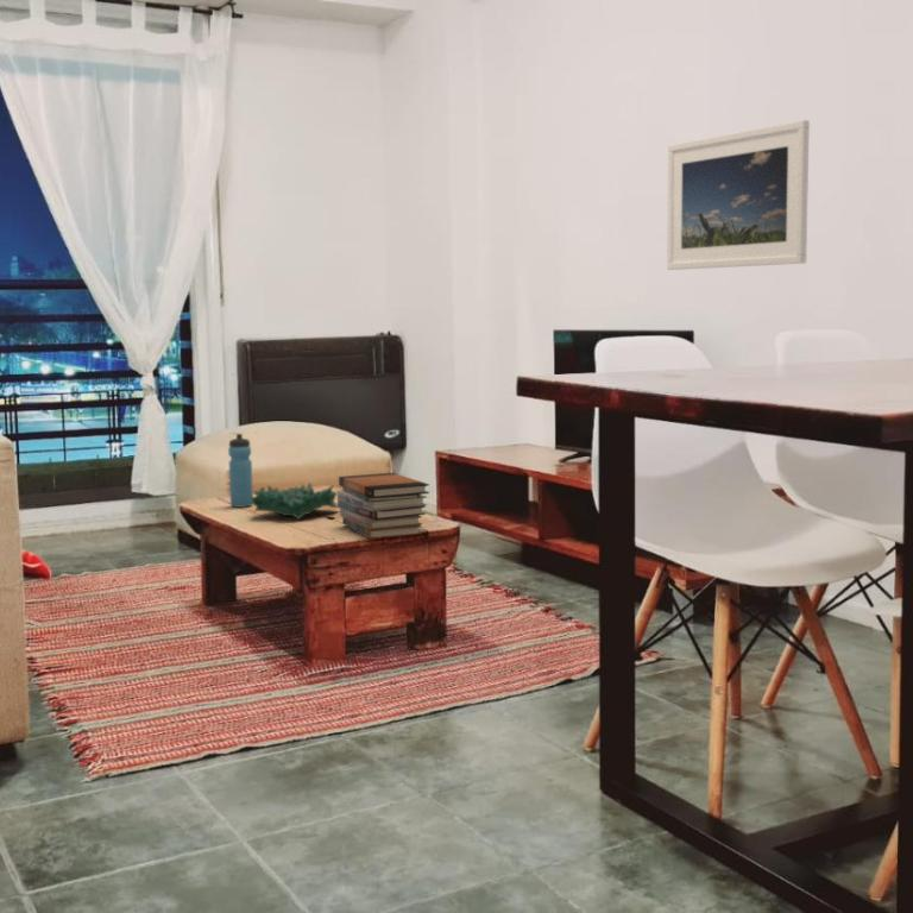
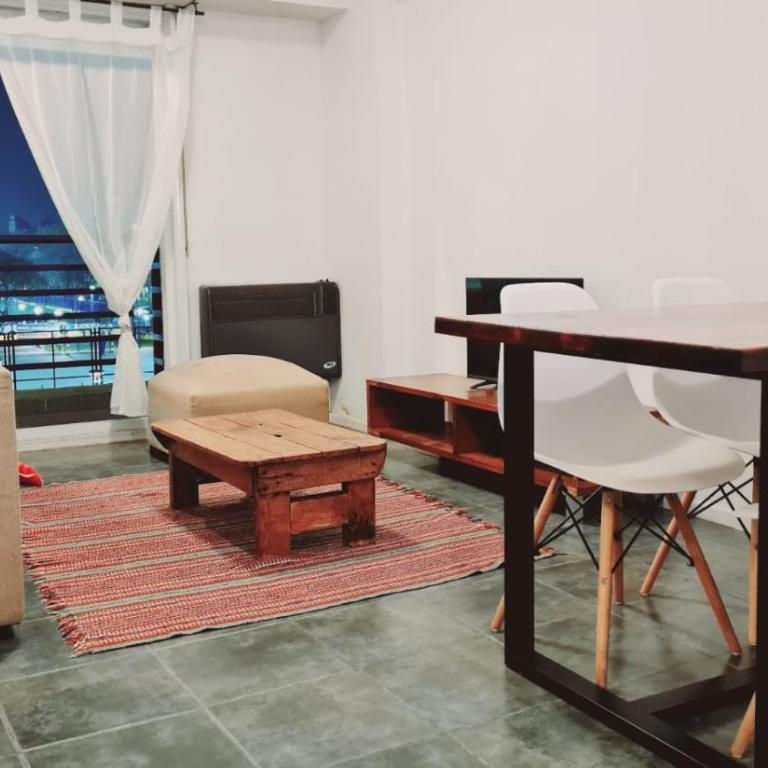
- water bottle (240, 470)
- book stack (382, 504)
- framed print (732, 200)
- decorative bowl (296, 500)
